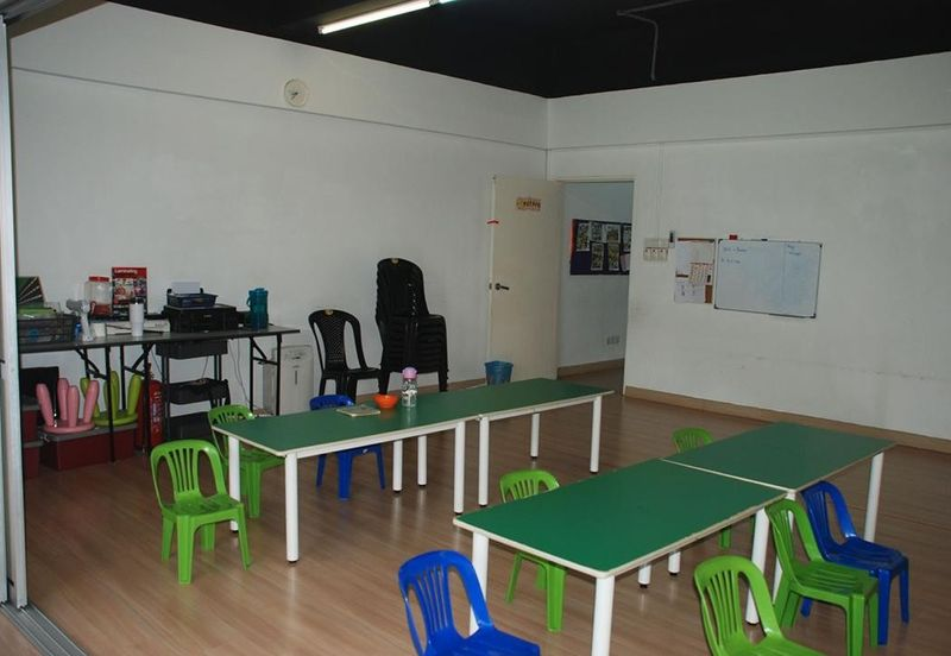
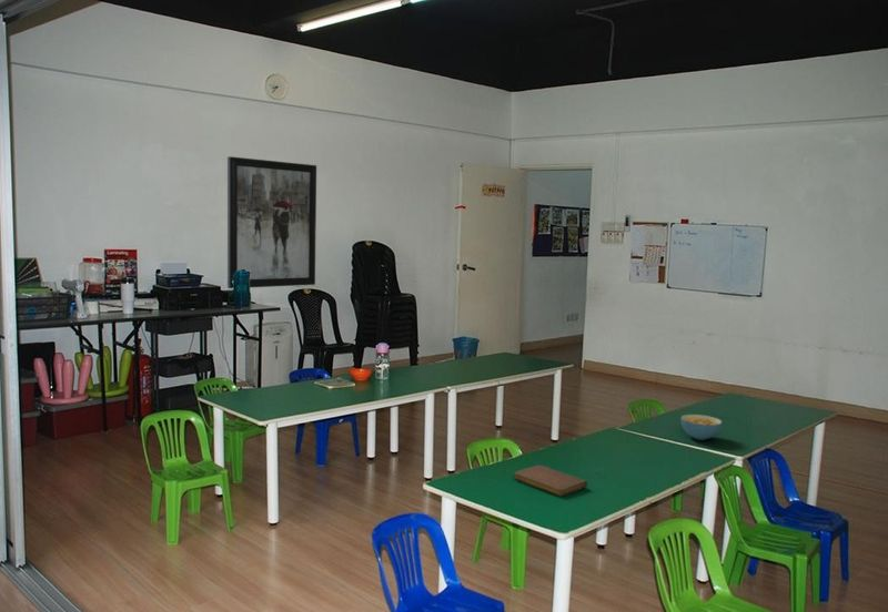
+ cereal bowl (700, 428)
+ notebook (549, 479)
+ wall art (273, 224)
